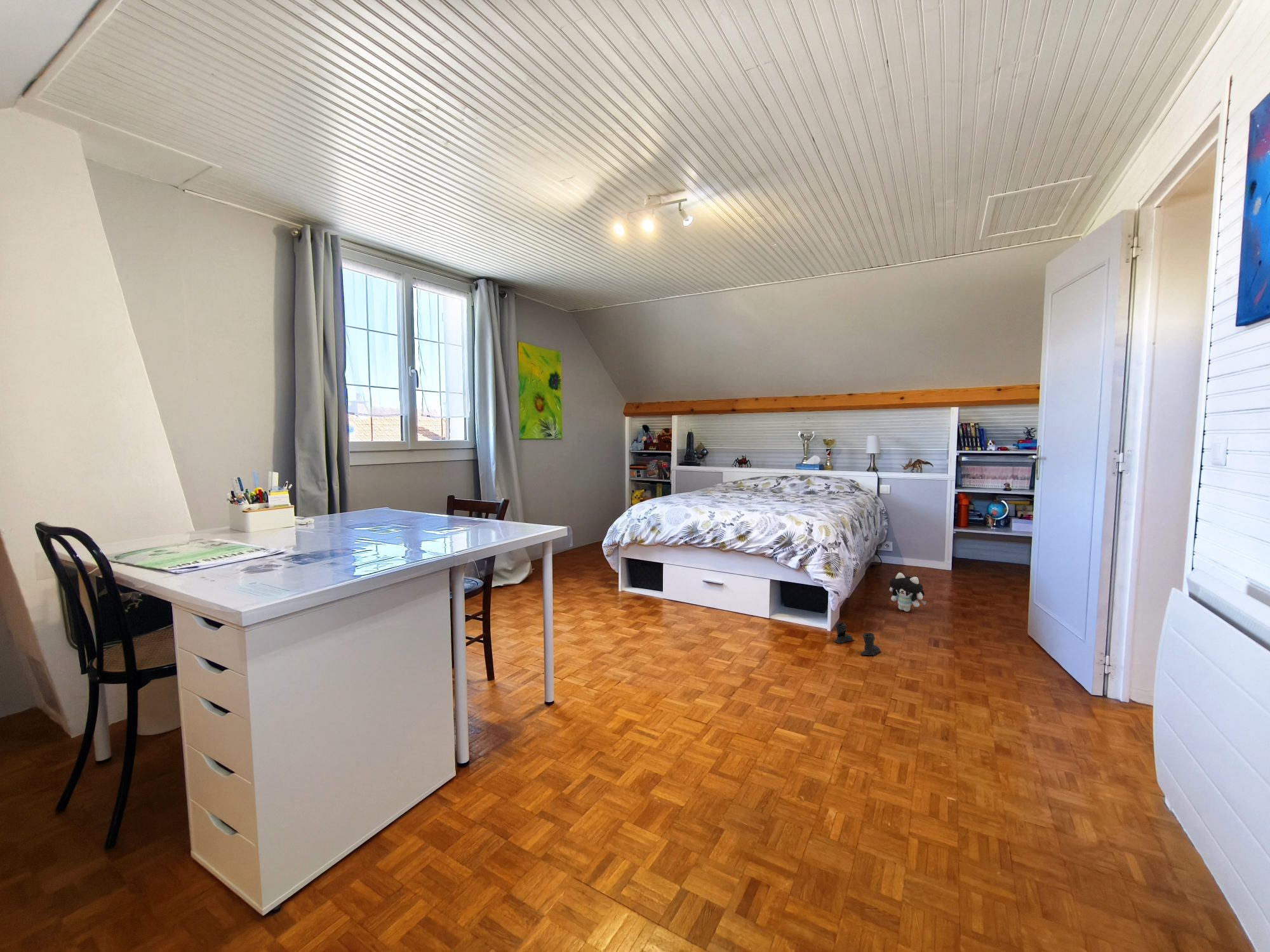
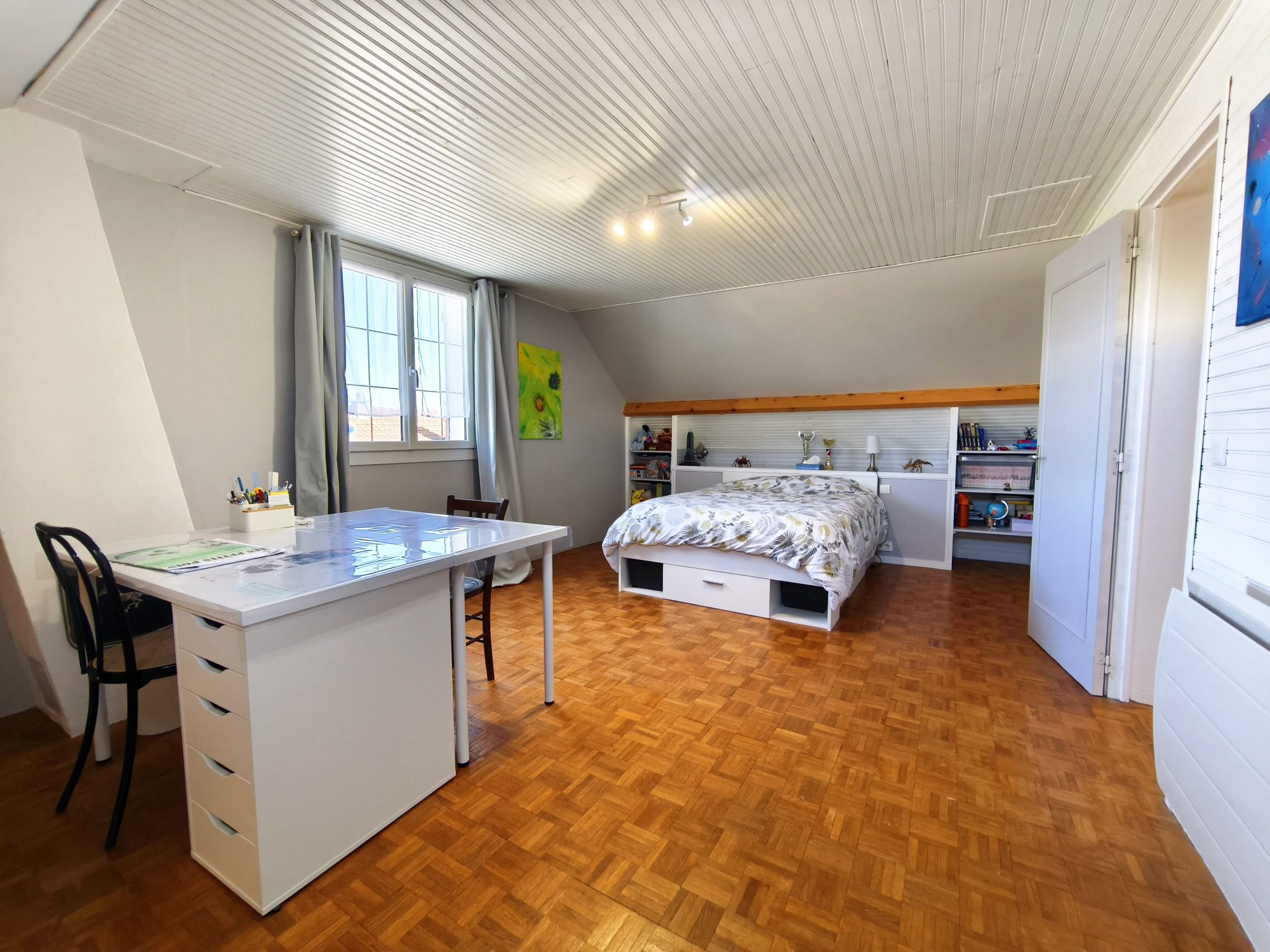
- plush toy (908, 592)
- boots (853, 640)
